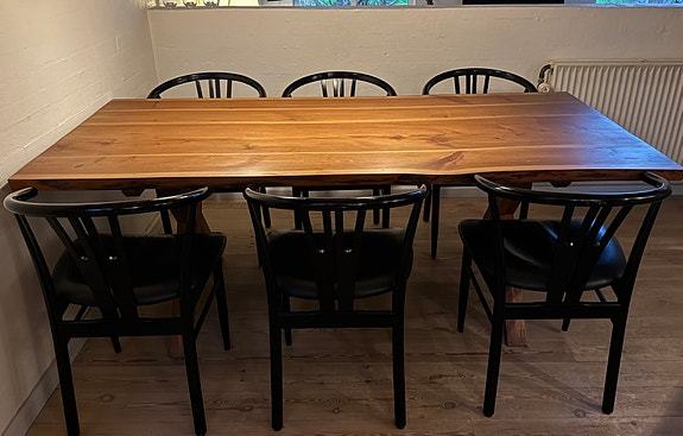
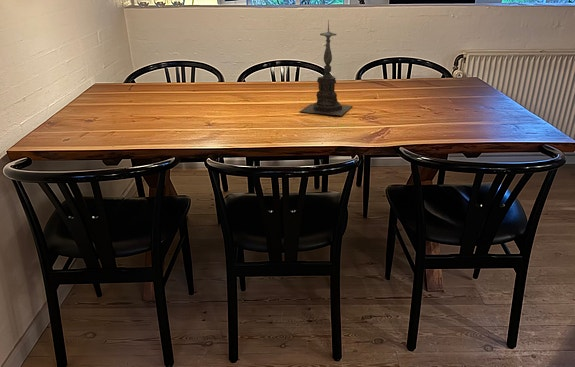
+ candle holder (327, 66)
